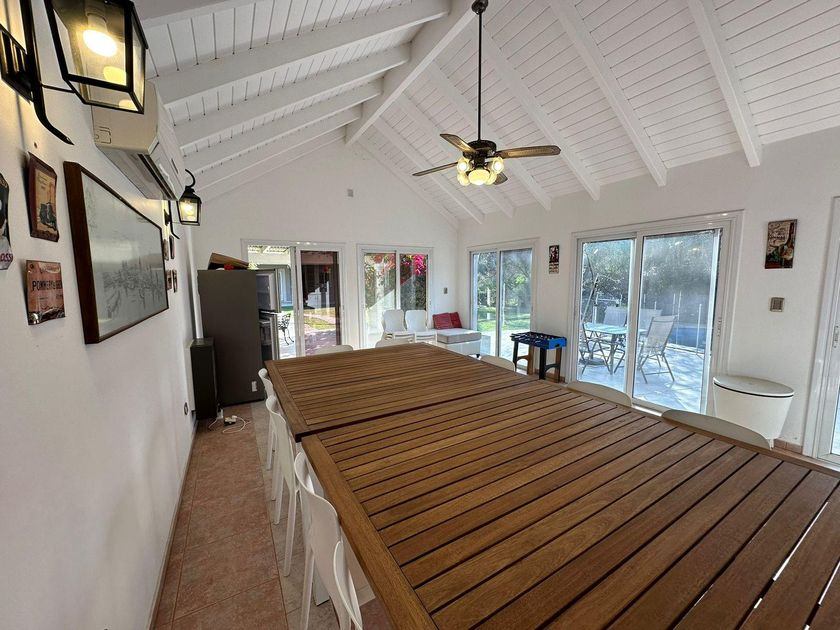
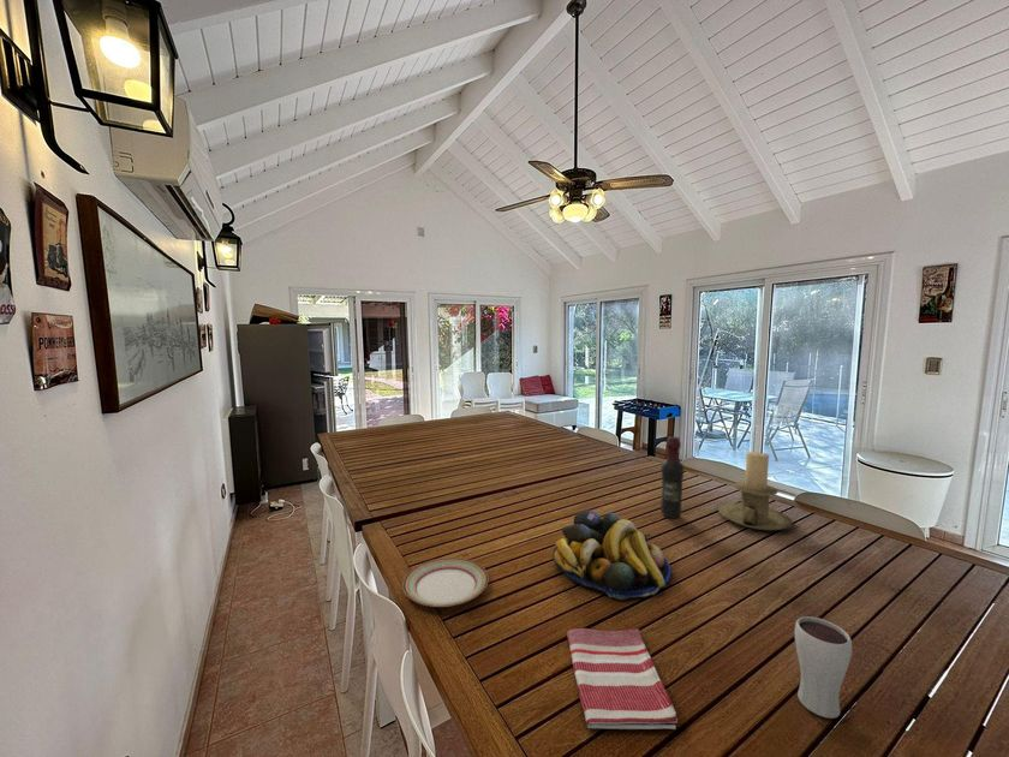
+ plate (446, 583)
+ drinking glass (819, 667)
+ dish towel (615, 670)
+ candle holder (756, 485)
+ fruit bowl (610, 542)
+ wine bottle (671, 476)
